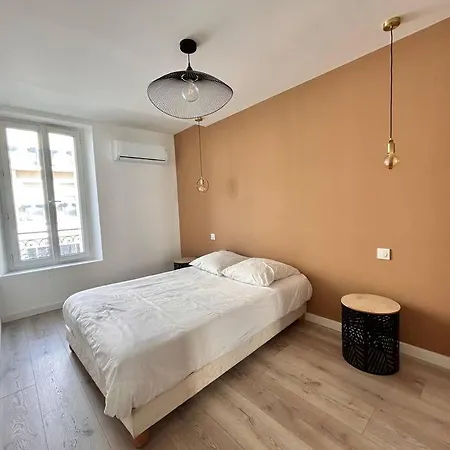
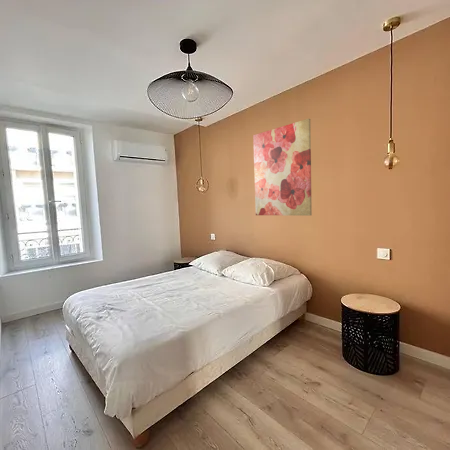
+ wall art (280, 172)
